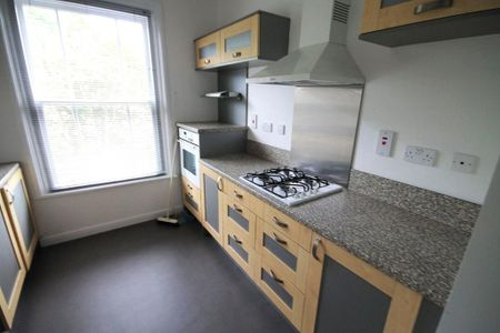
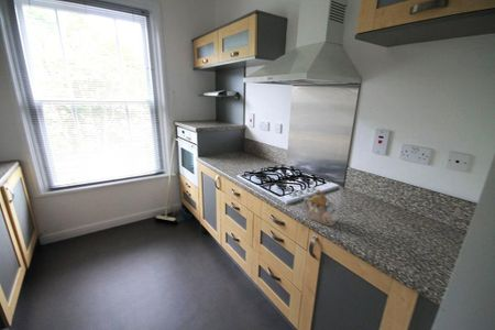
+ teapot (322, 205)
